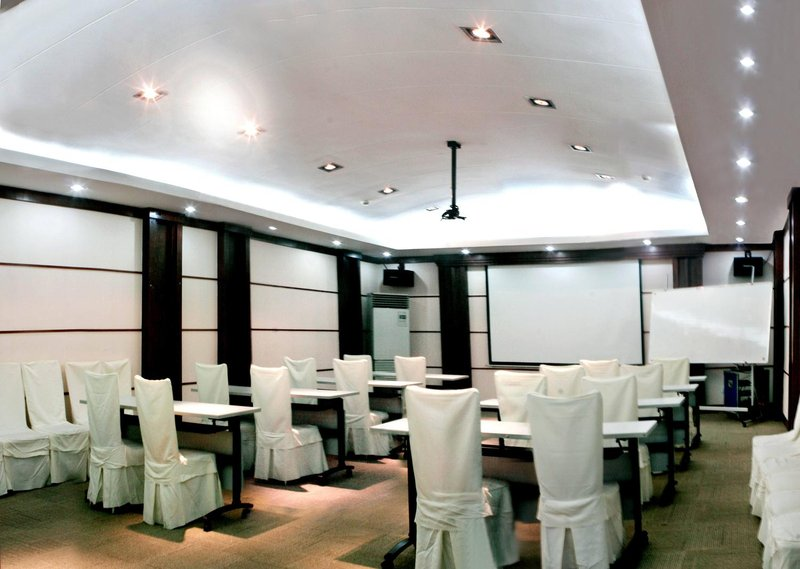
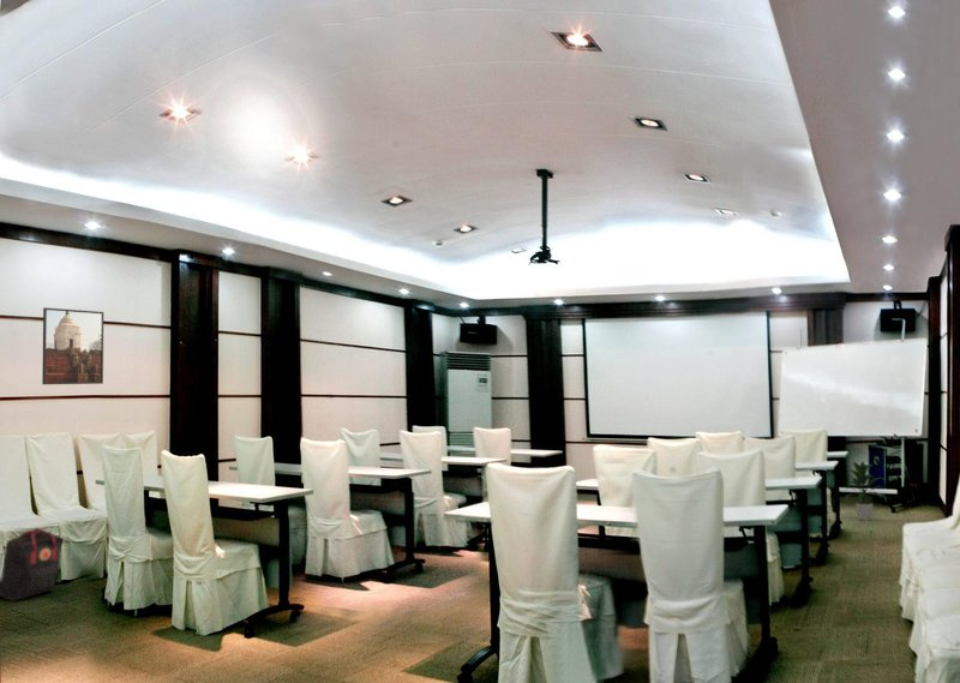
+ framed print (73, 347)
+ indoor plant (862, 489)
+ backpack (29, 561)
